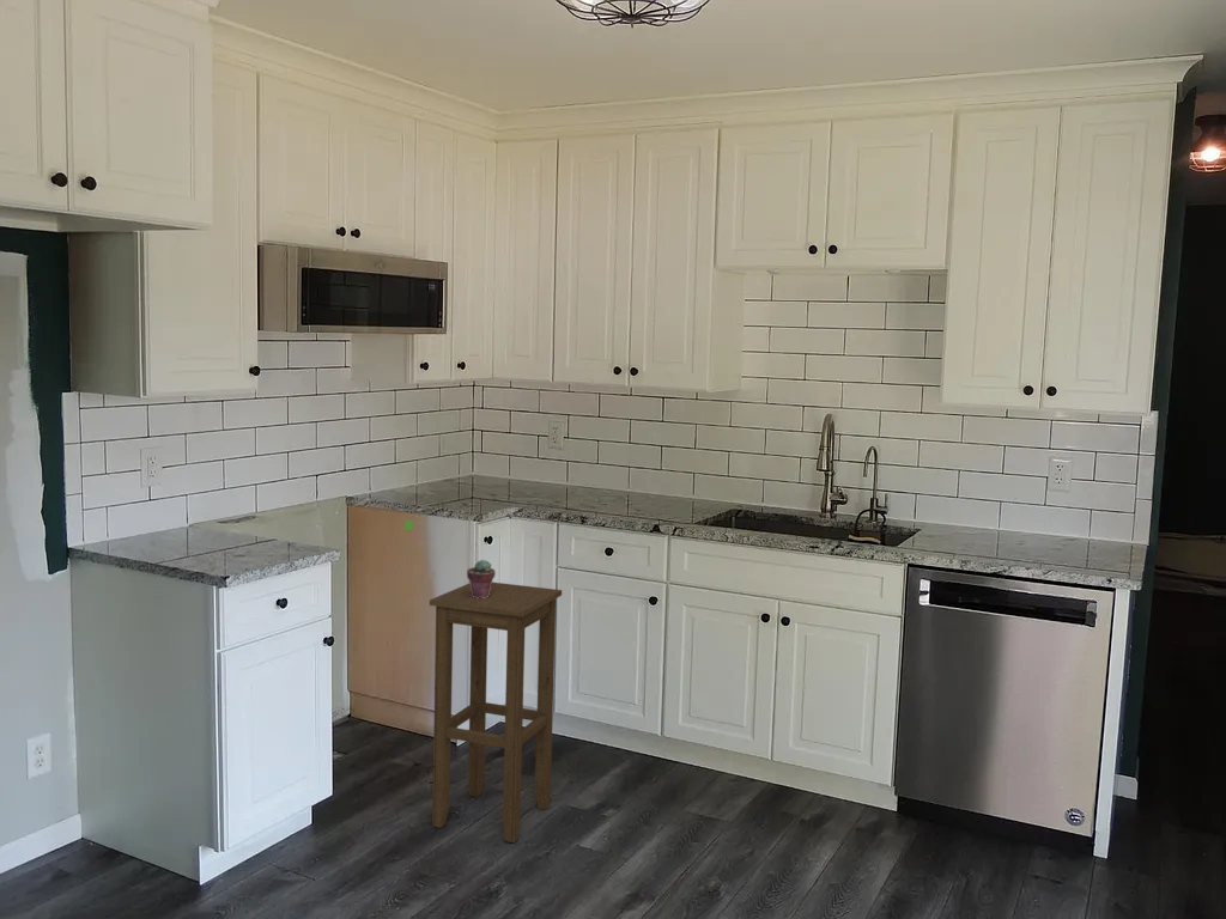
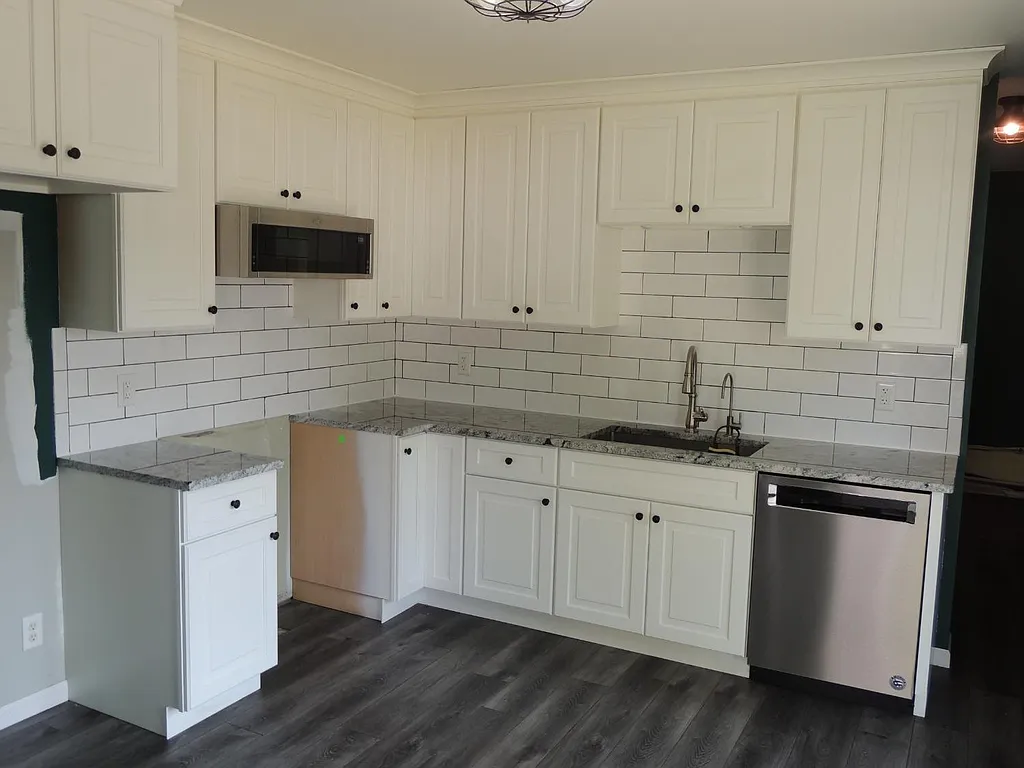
- stool (494, 706)
- potted succulent (480, 577)
